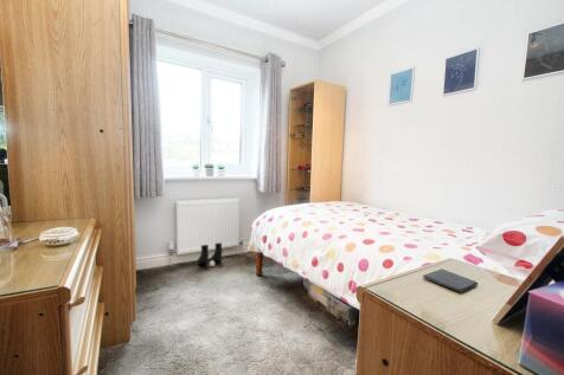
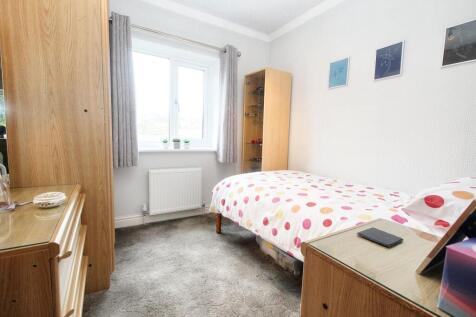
- boots (207, 252)
